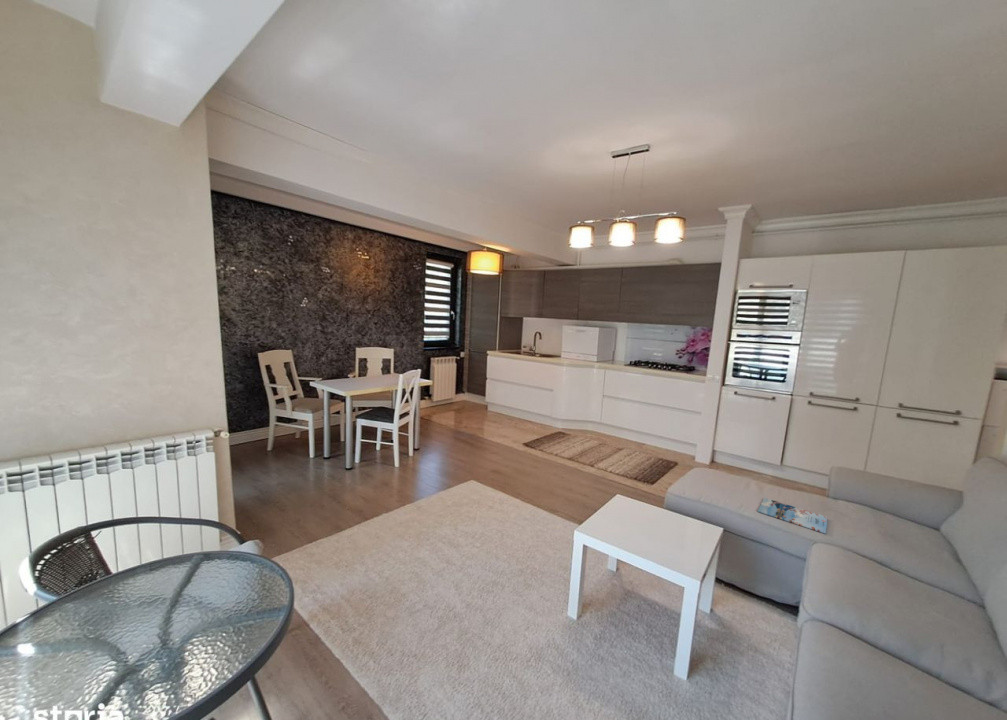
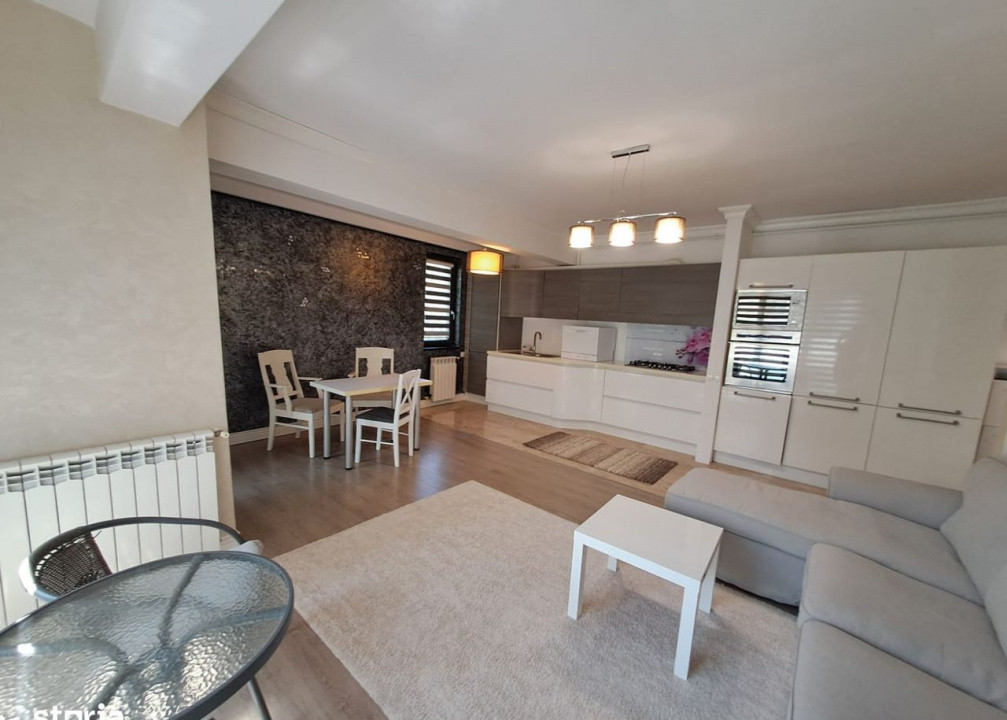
- magazine (792, 514)
